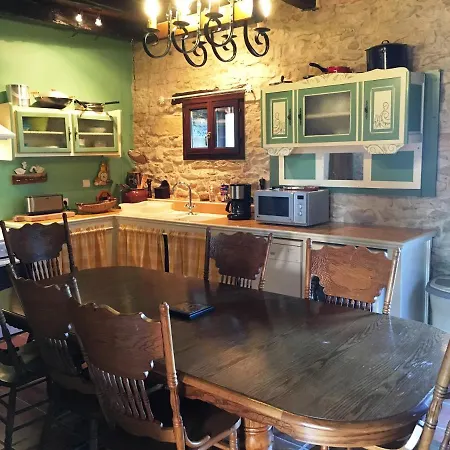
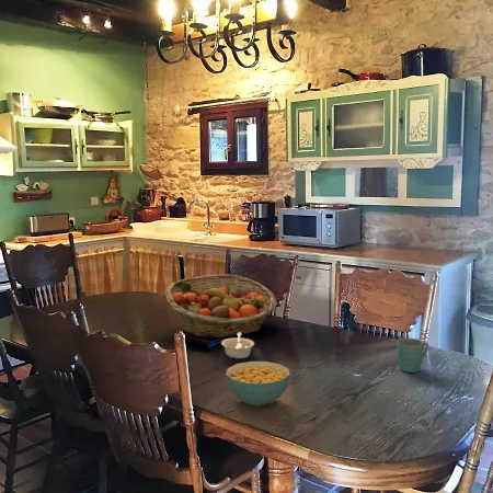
+ mug (413, 354)
+ legume (237, 347)
+ cereal bowl (257, 387)
+ fruit basket (221, 305)
